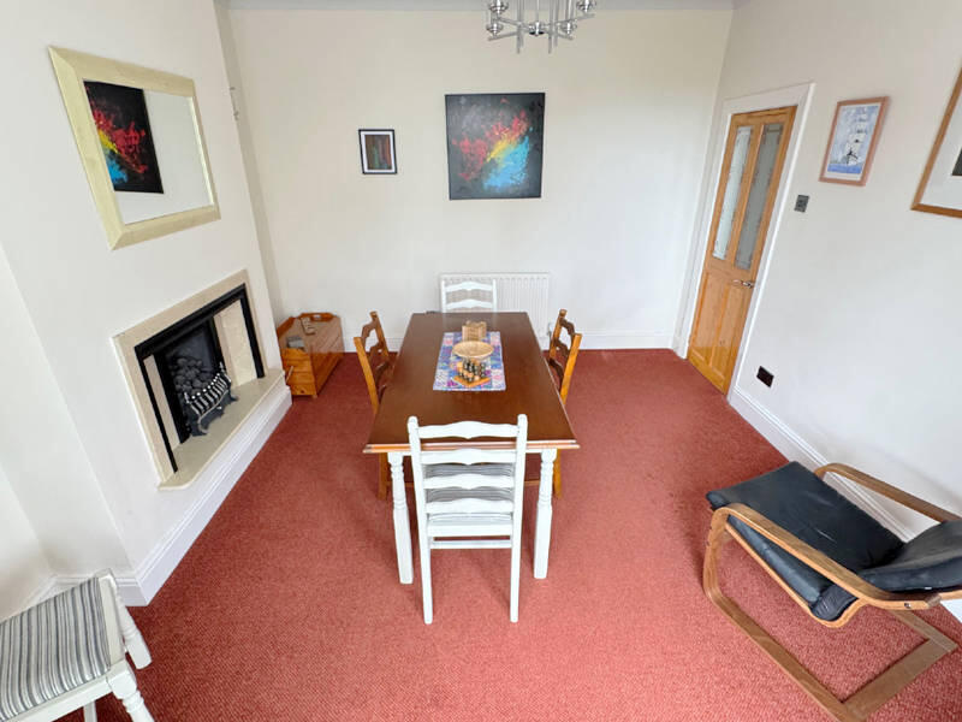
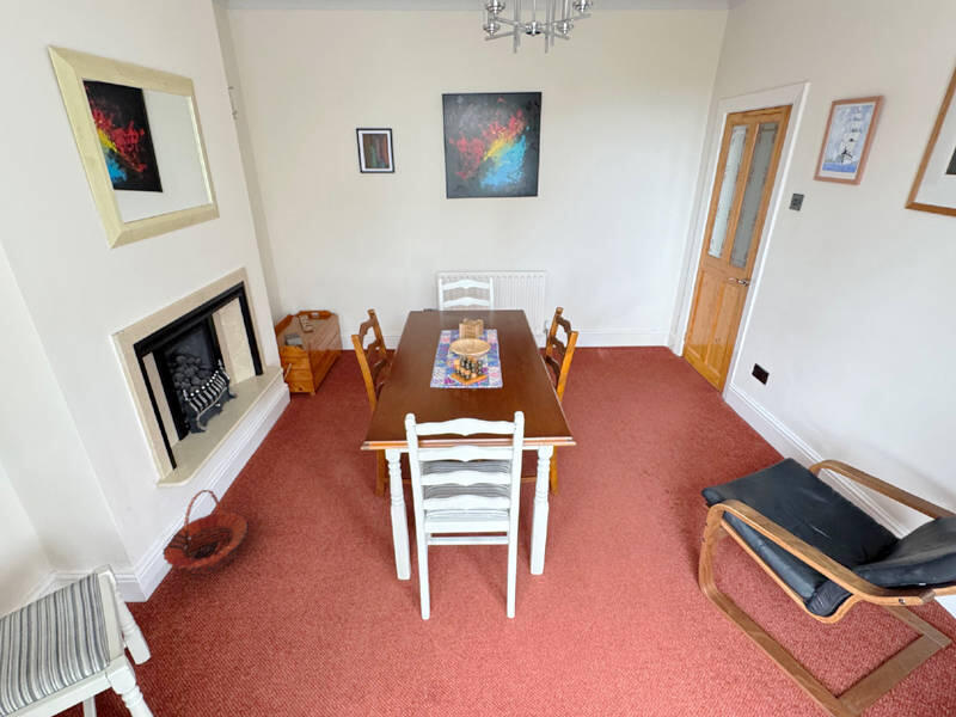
+ basket (204, 527)
